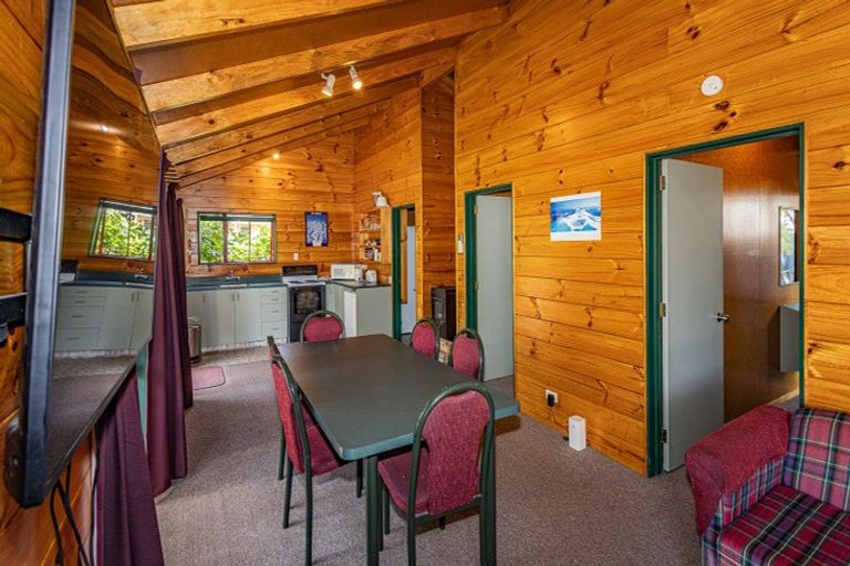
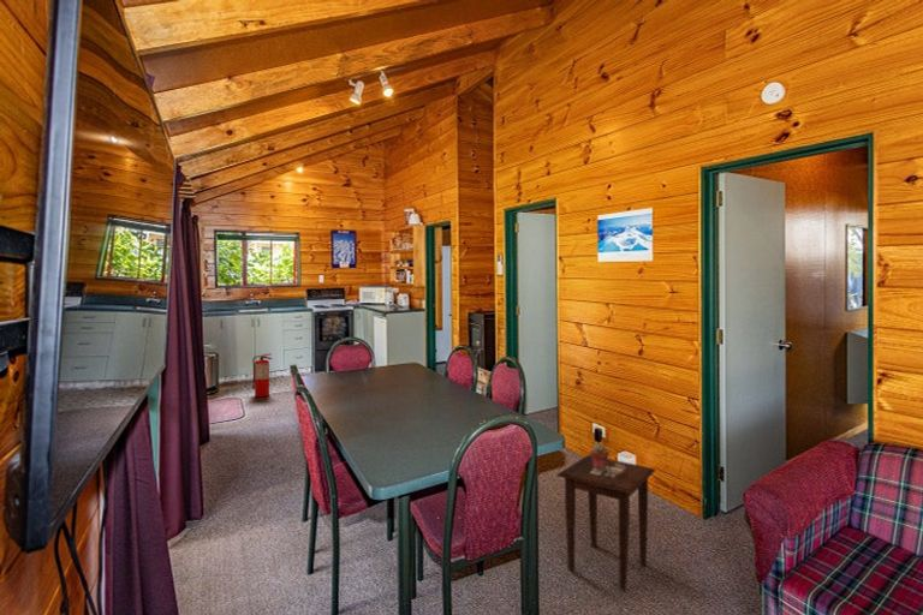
+ potted succulent (599, 456)
+ fire extinguisher (262, 374)
+ side table (596, 517)
